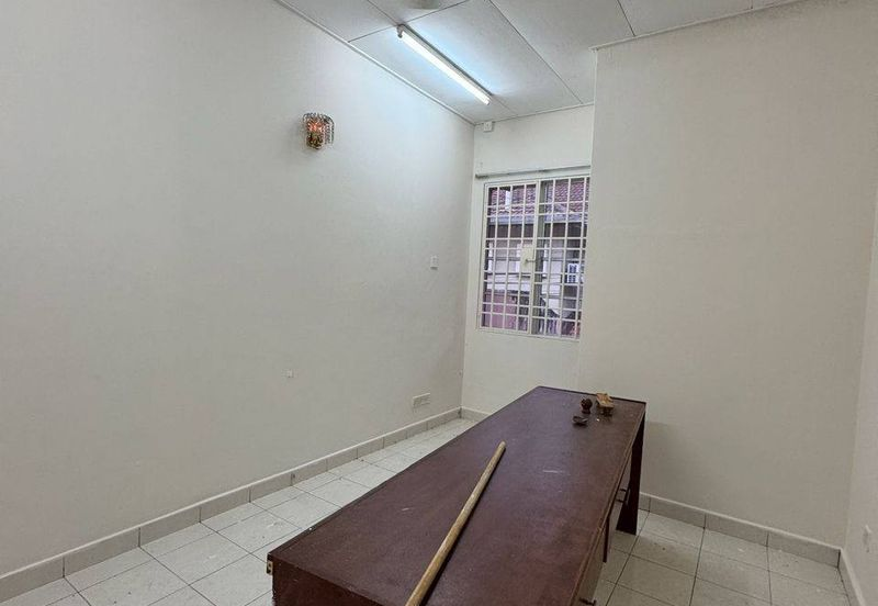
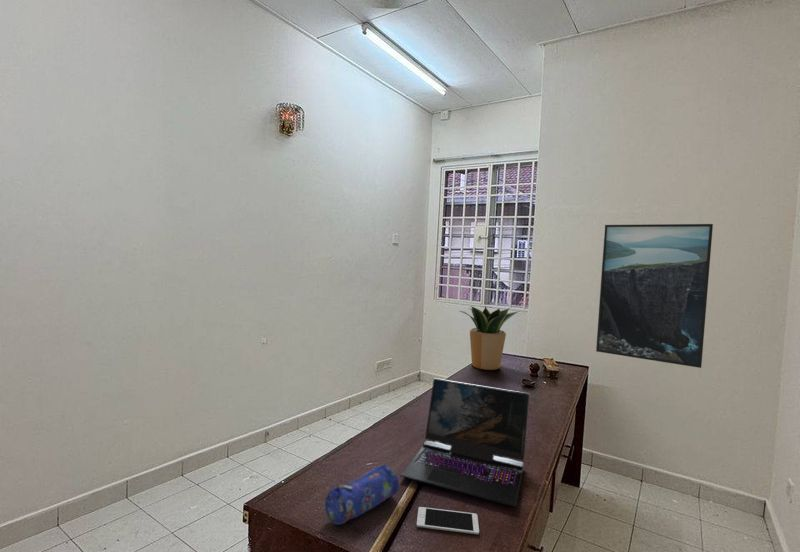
+ potted plant (490, 336)
+ cell phone (447, 520)
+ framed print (650, 292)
+ laptop (468, 434)
+ pencil case (363, 491)
